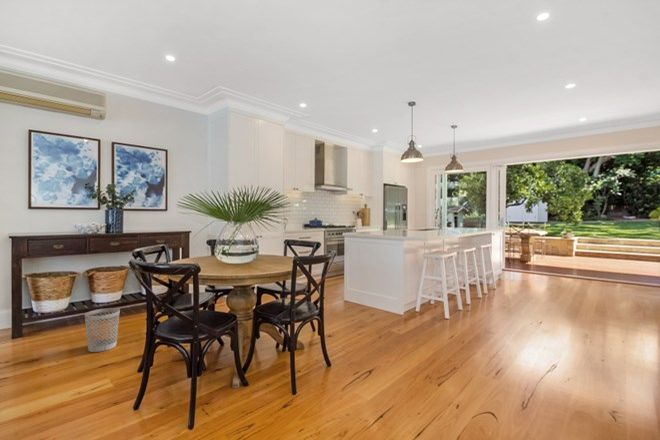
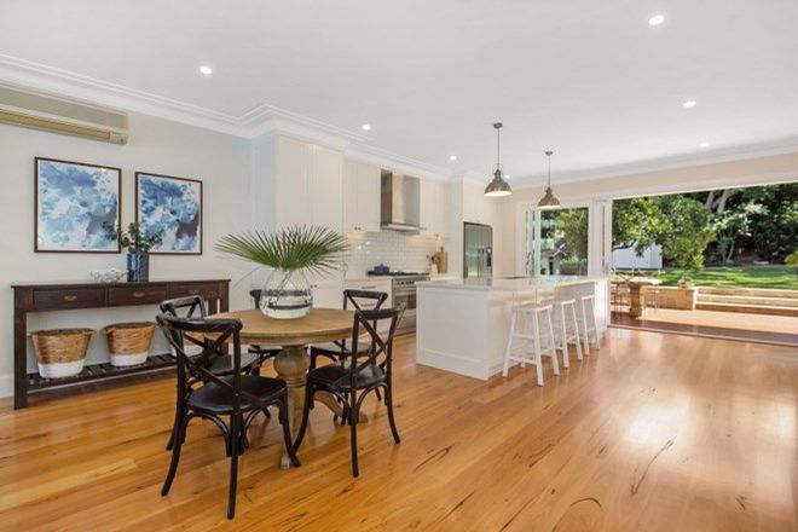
- wastebasket (102, 329)
